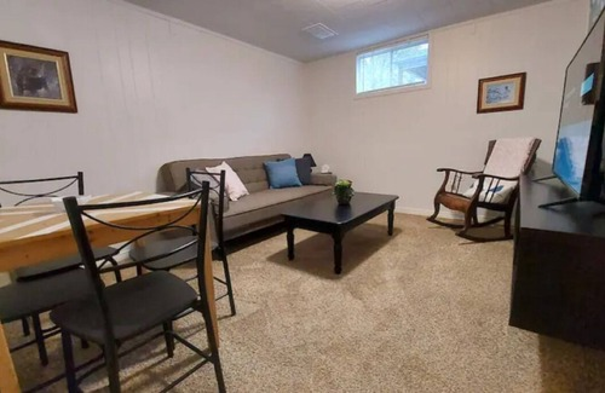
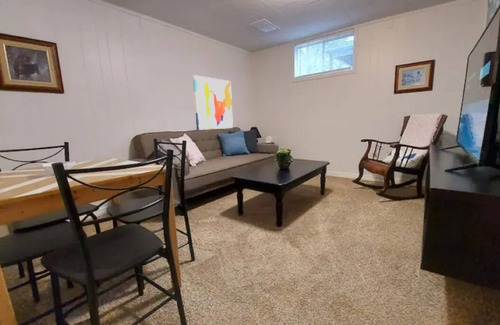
+ wall art (214, 104)
